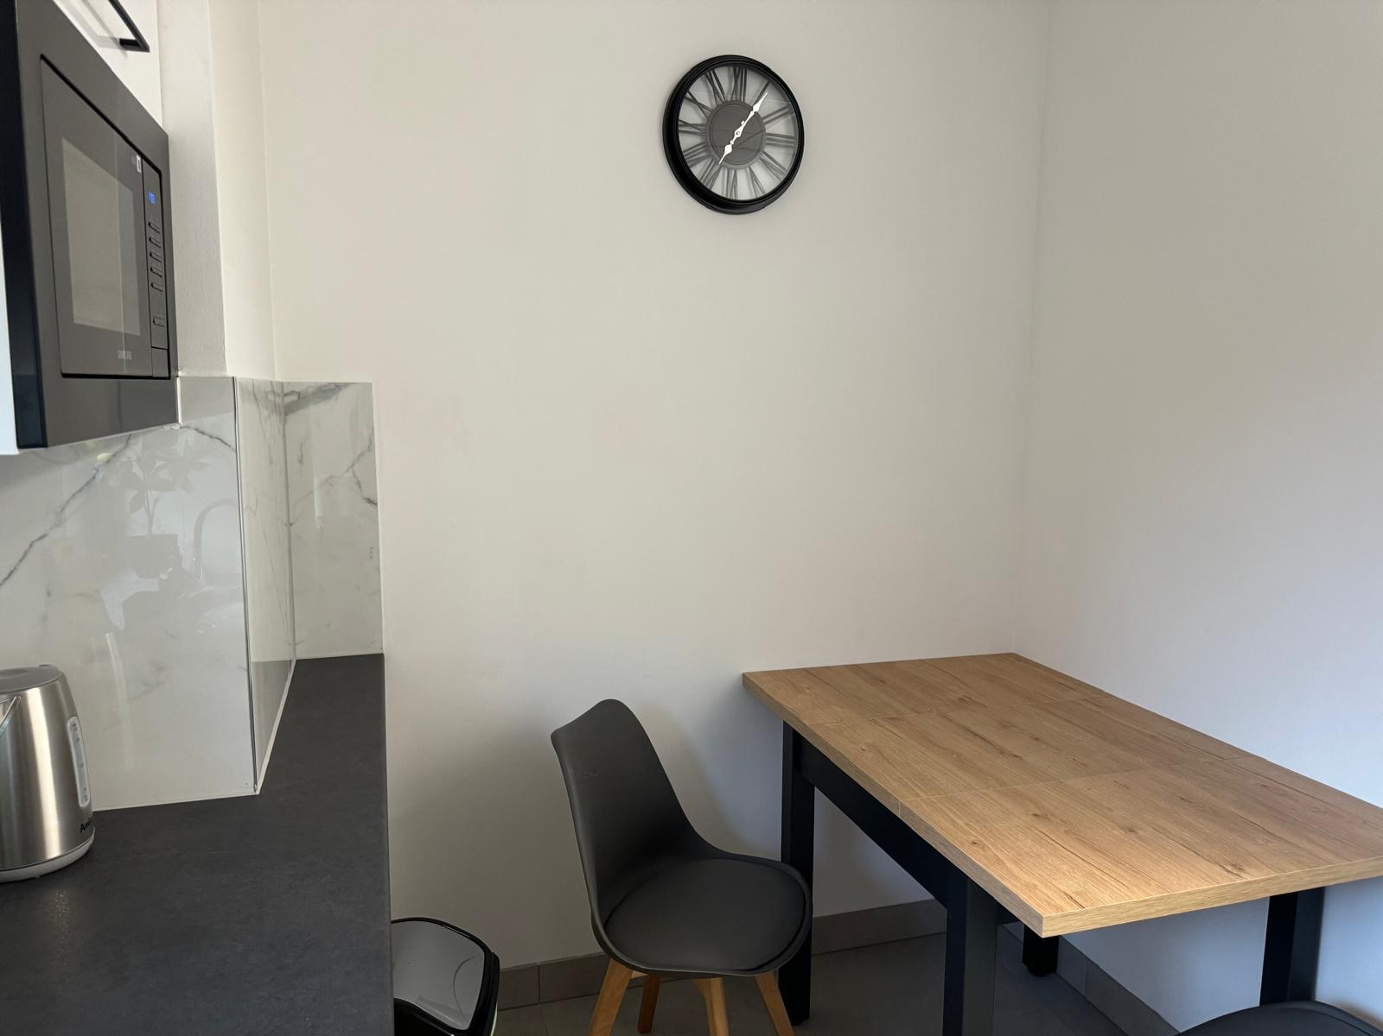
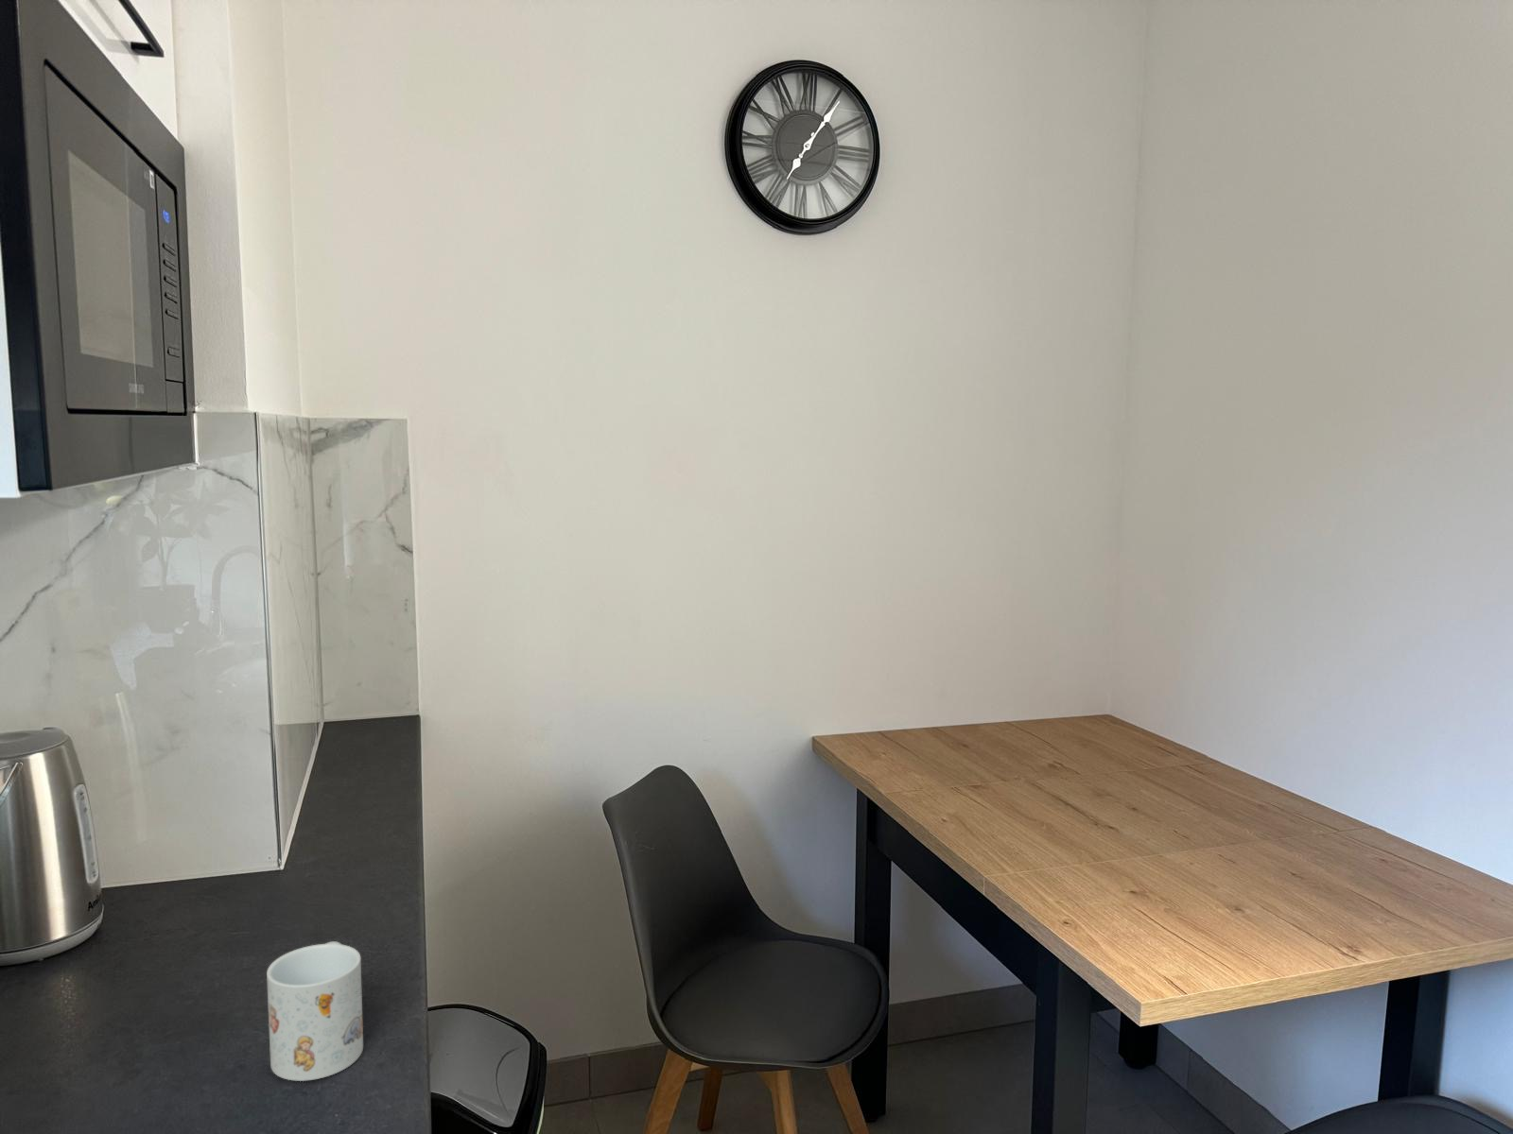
+ mug (322, 999)
